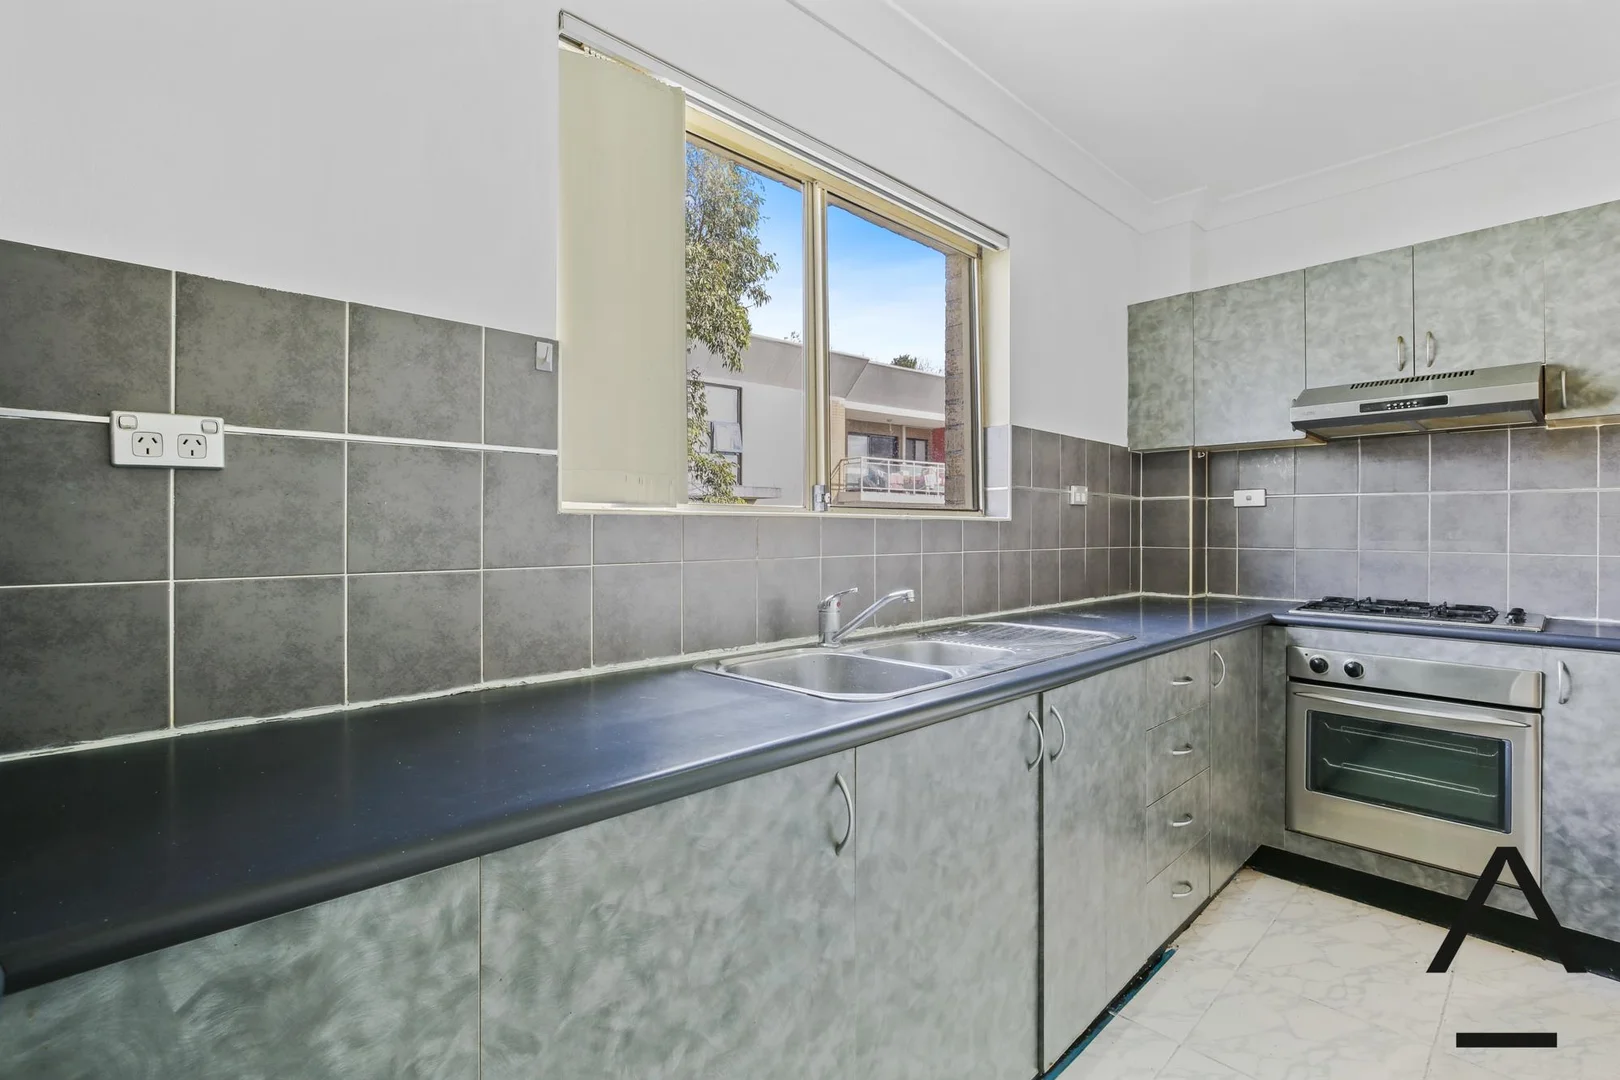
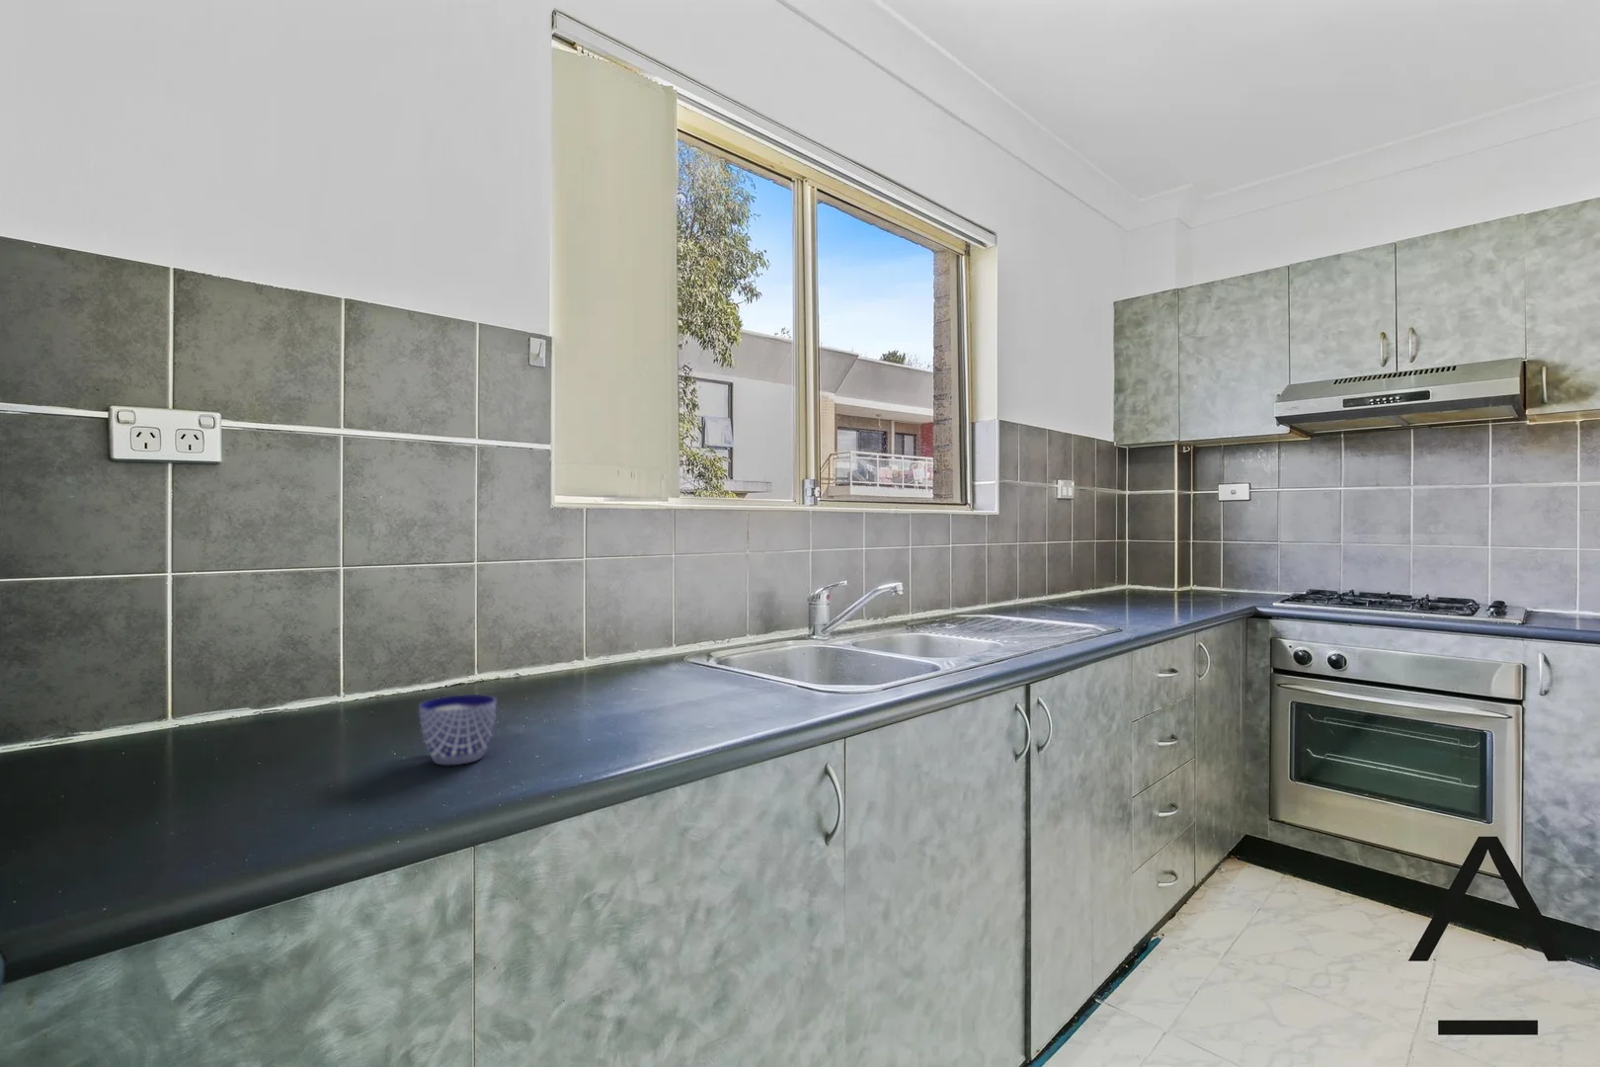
+ cup (455, 728)
